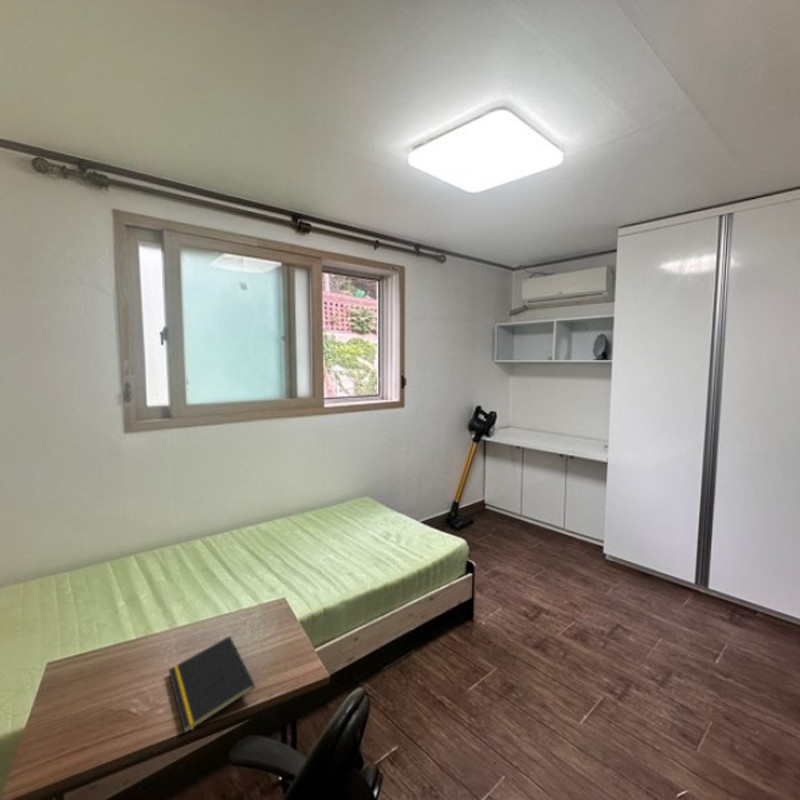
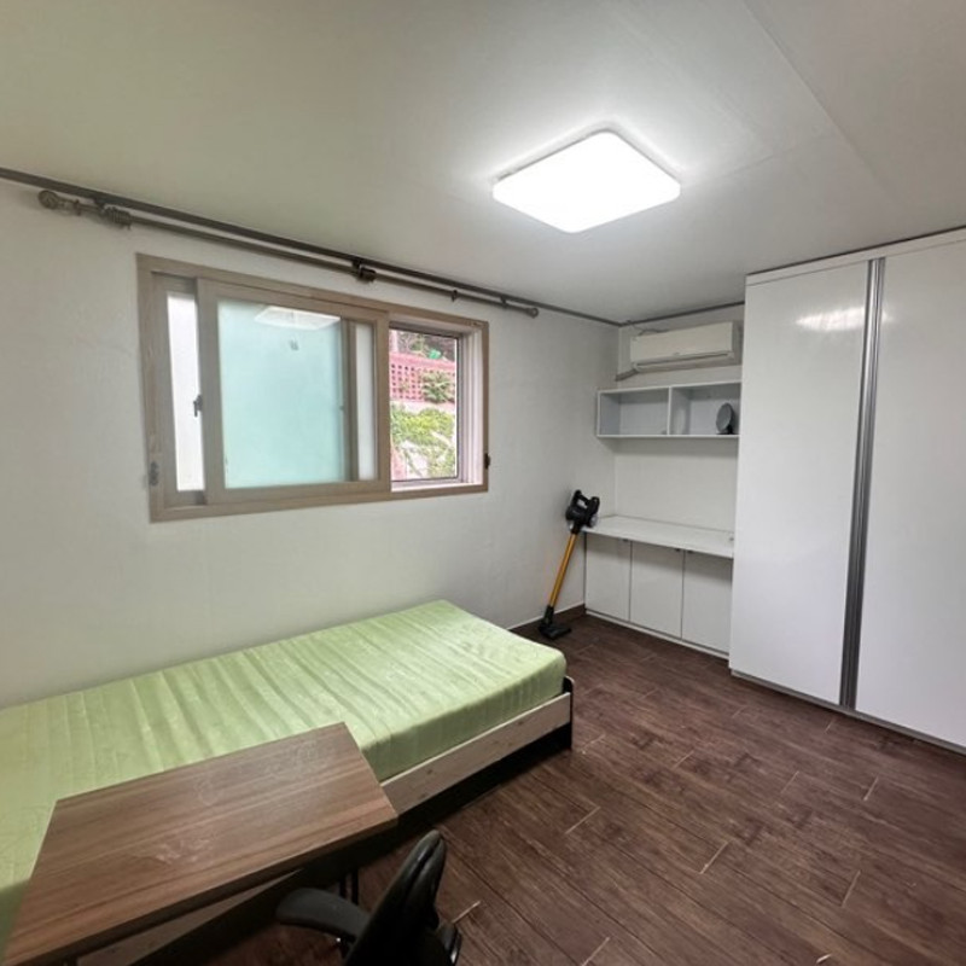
- notepad (210, 678)
